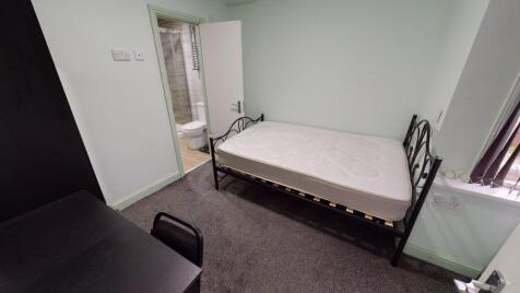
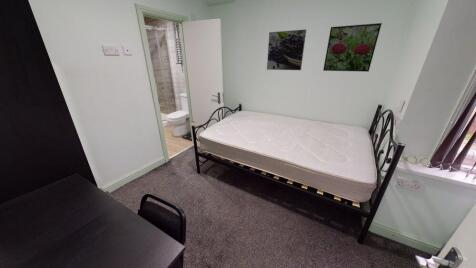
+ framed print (349, 49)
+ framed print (285, 51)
